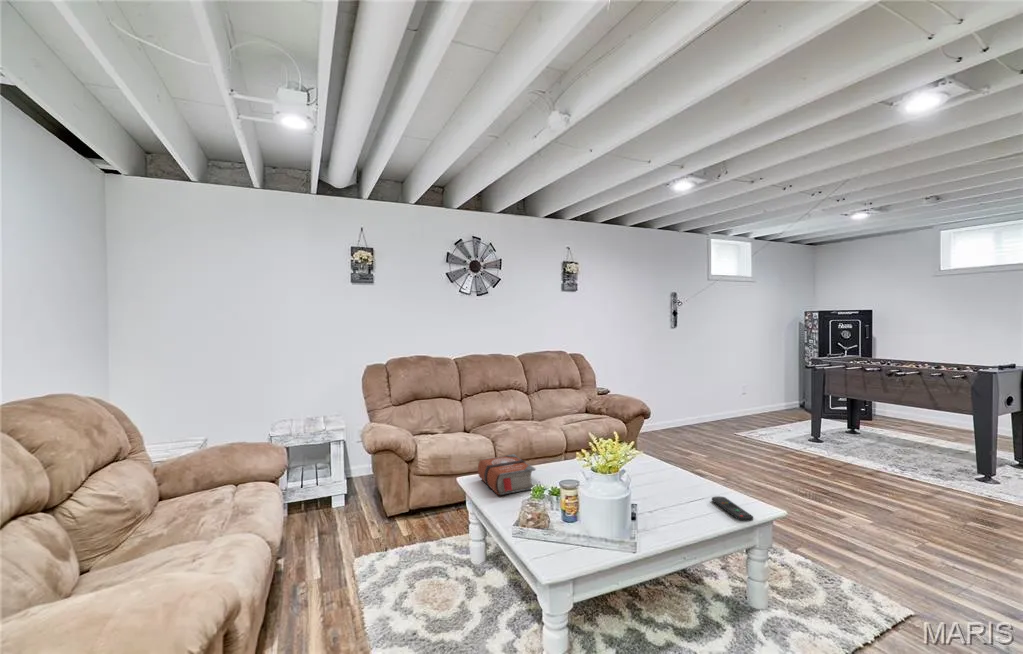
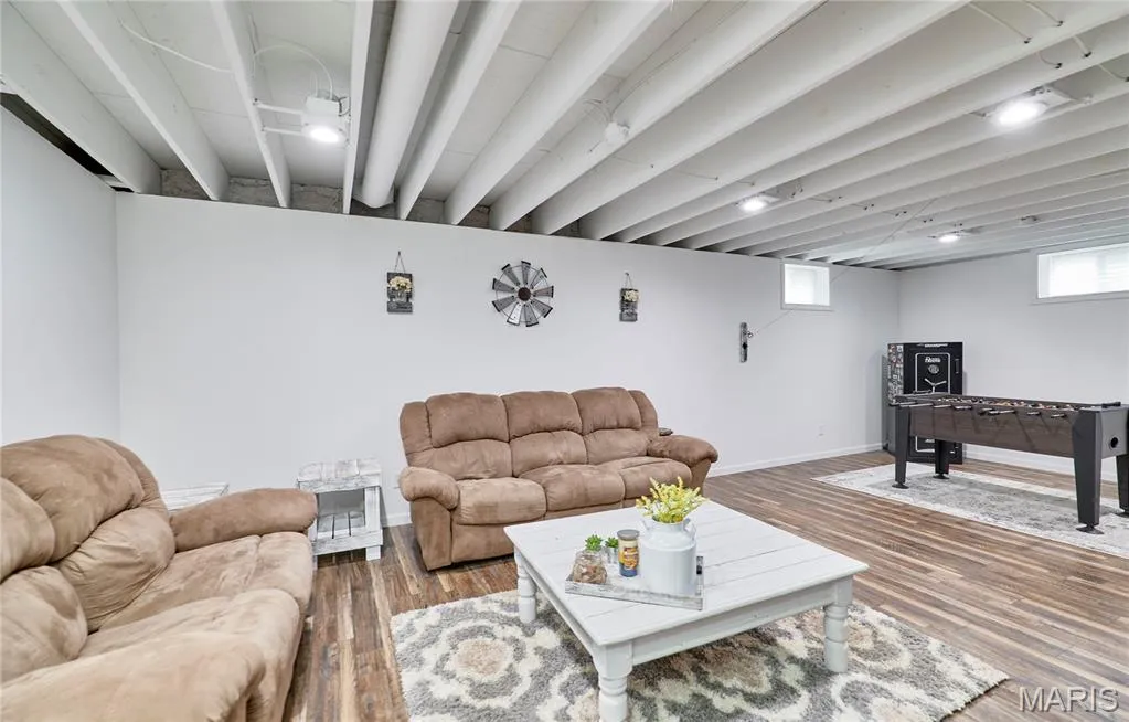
- remote control (731, 508)
- bible (509, 473)
